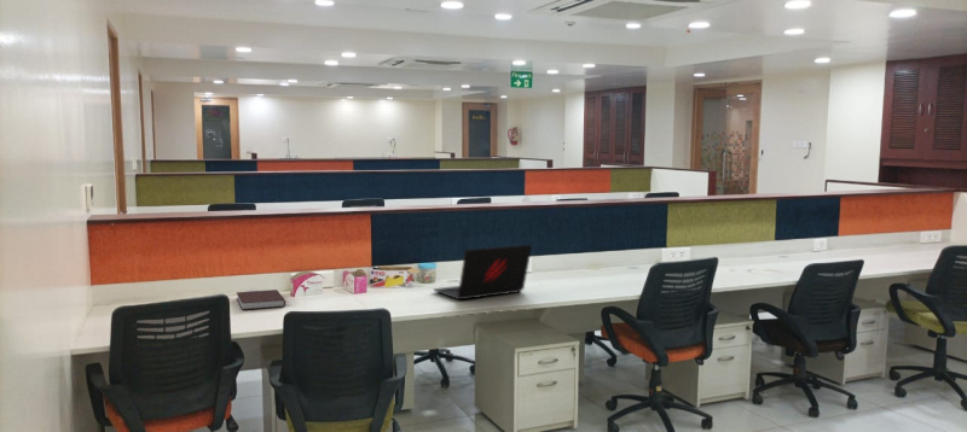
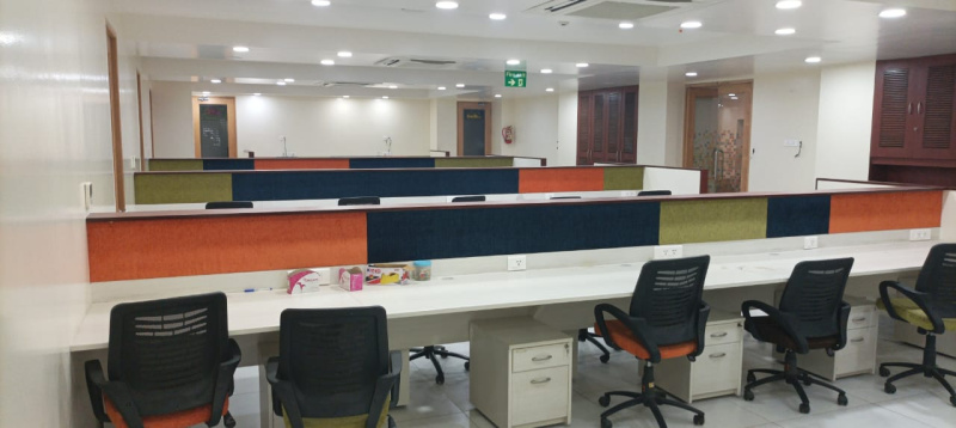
- notebook (260, 298)
- laptop (481, 268)
